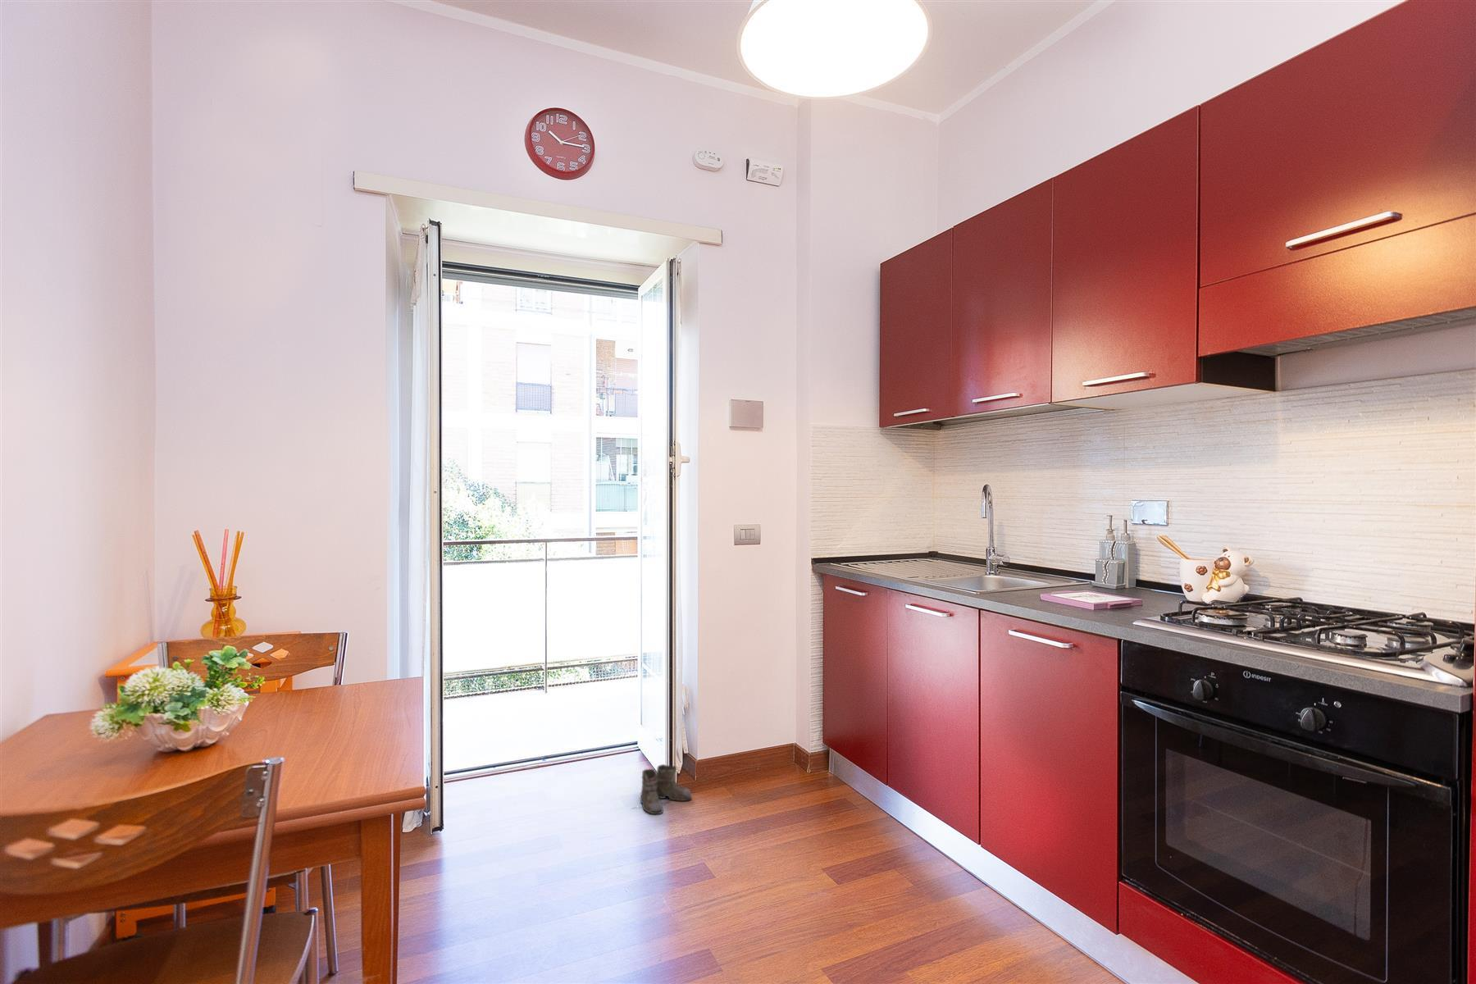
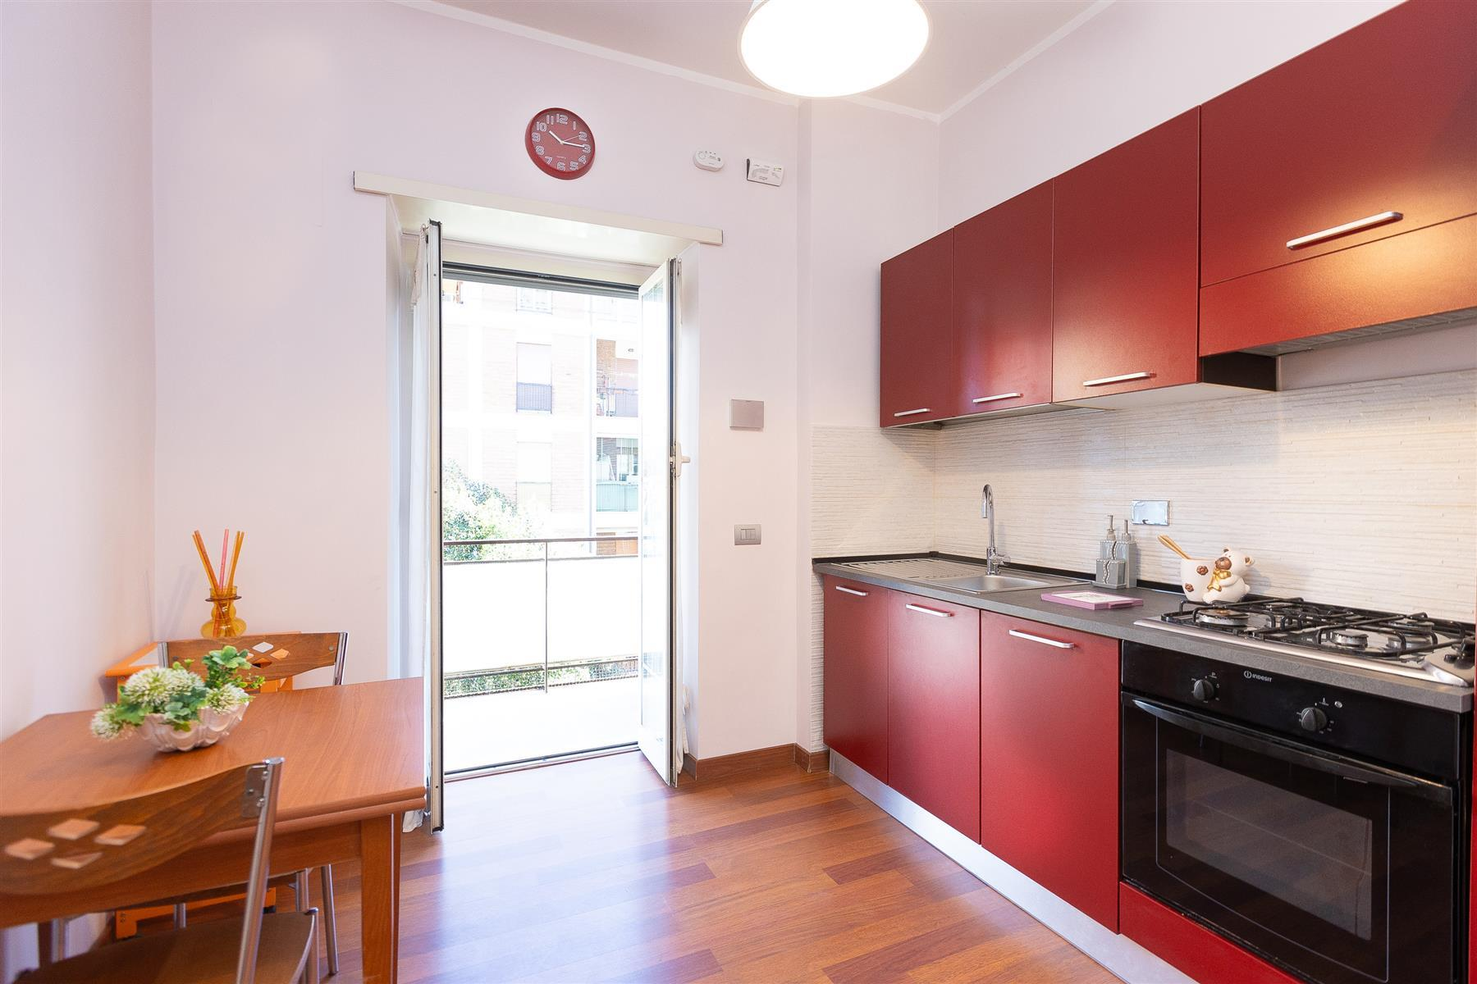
- boots (661, 786)
